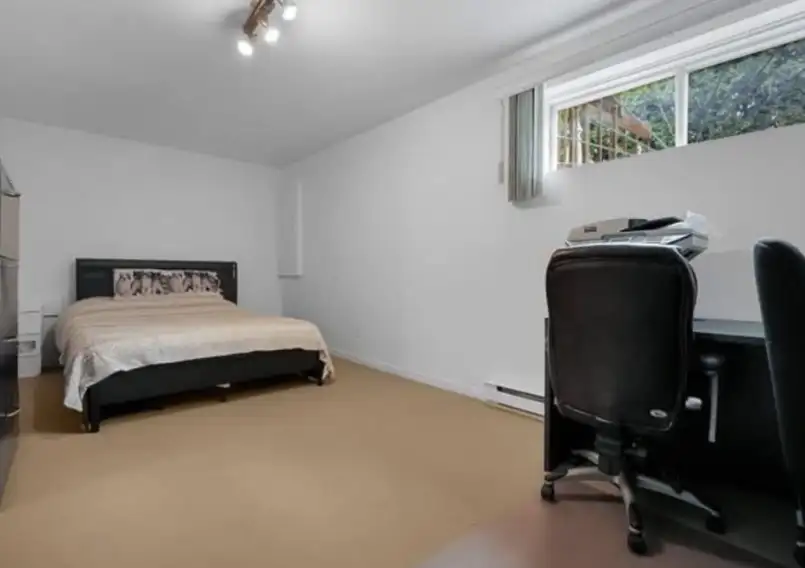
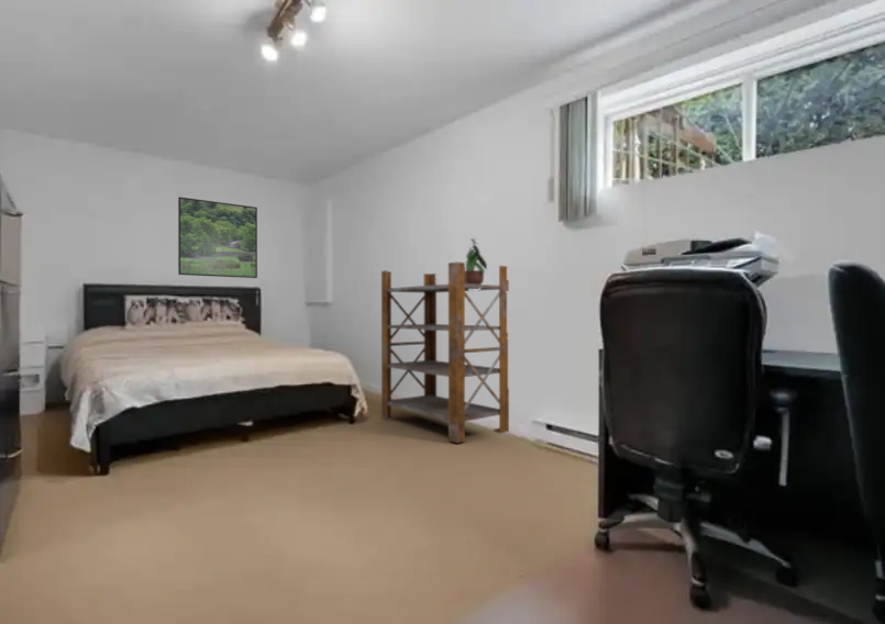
+ shelving unit (435, 346)
+ potted plant (475, 260)
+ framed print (219, 238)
